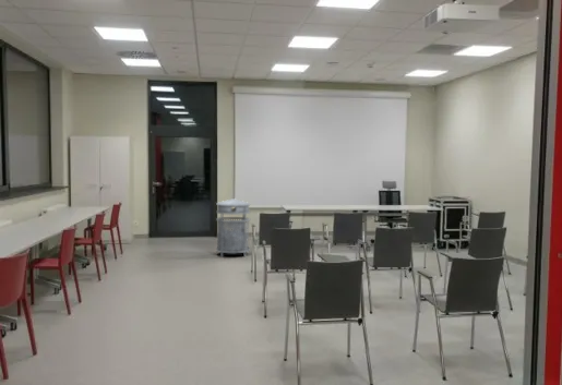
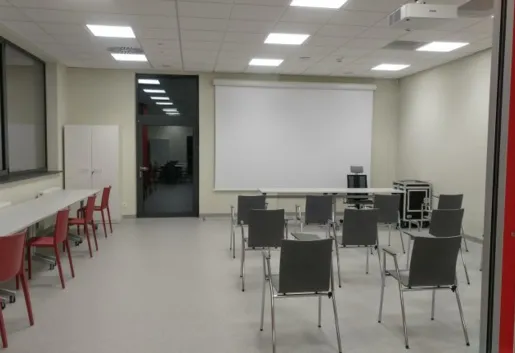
- trash can (232, 226)
